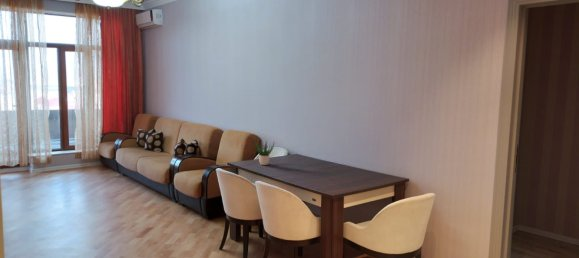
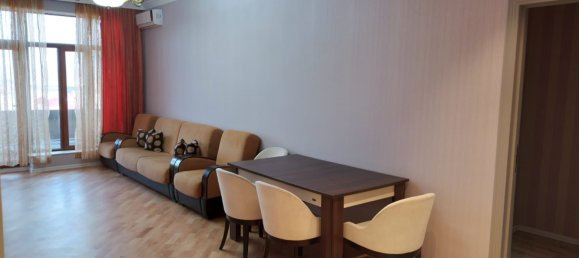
- potted plant (264, 150)
